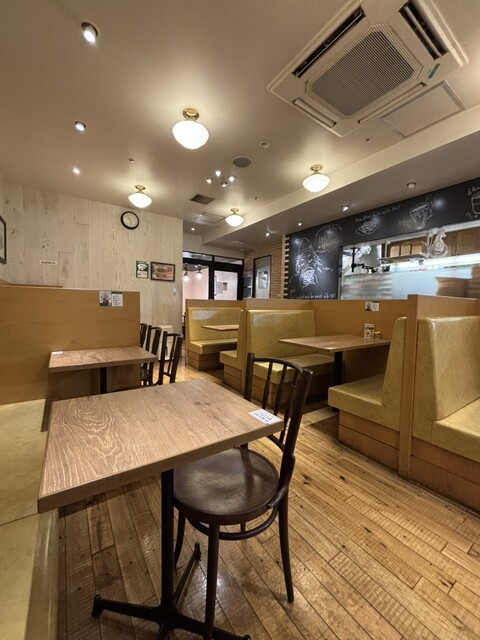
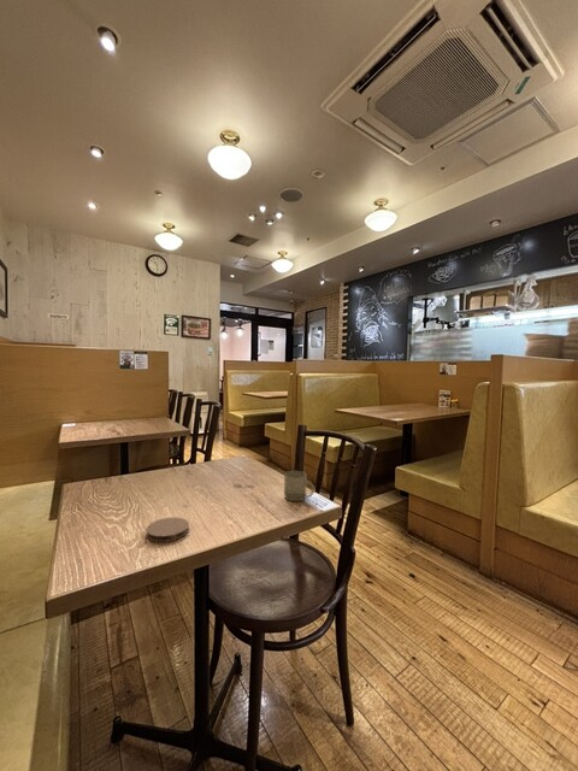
+ cup (299, 487)
+ coaster (167, 529)
